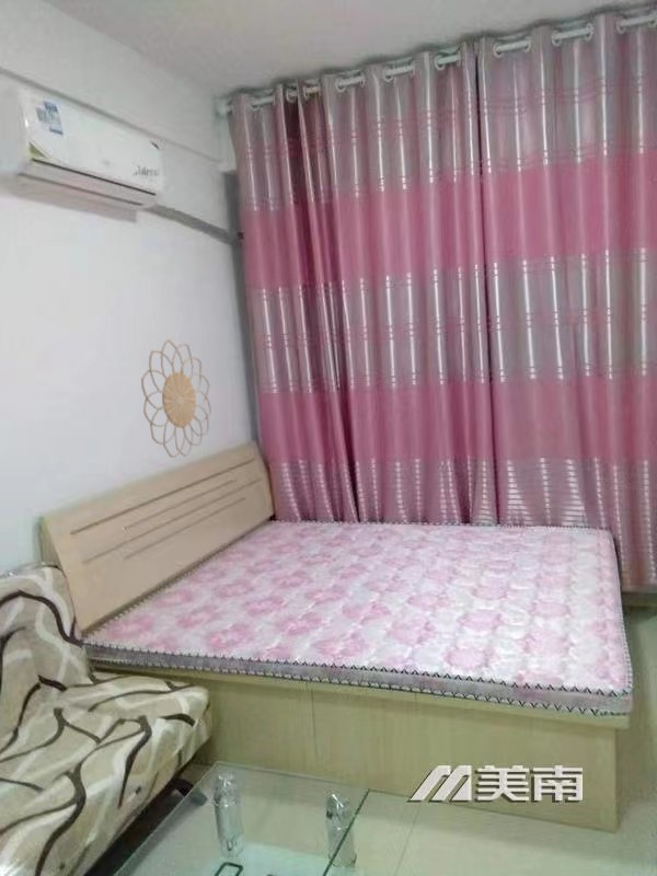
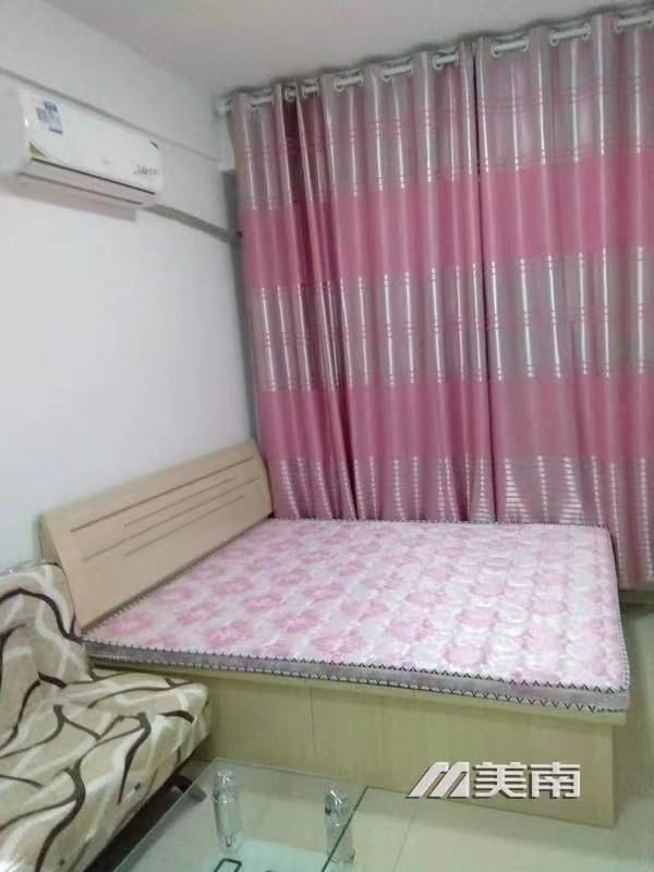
- decorative wall piece (177, 397)
